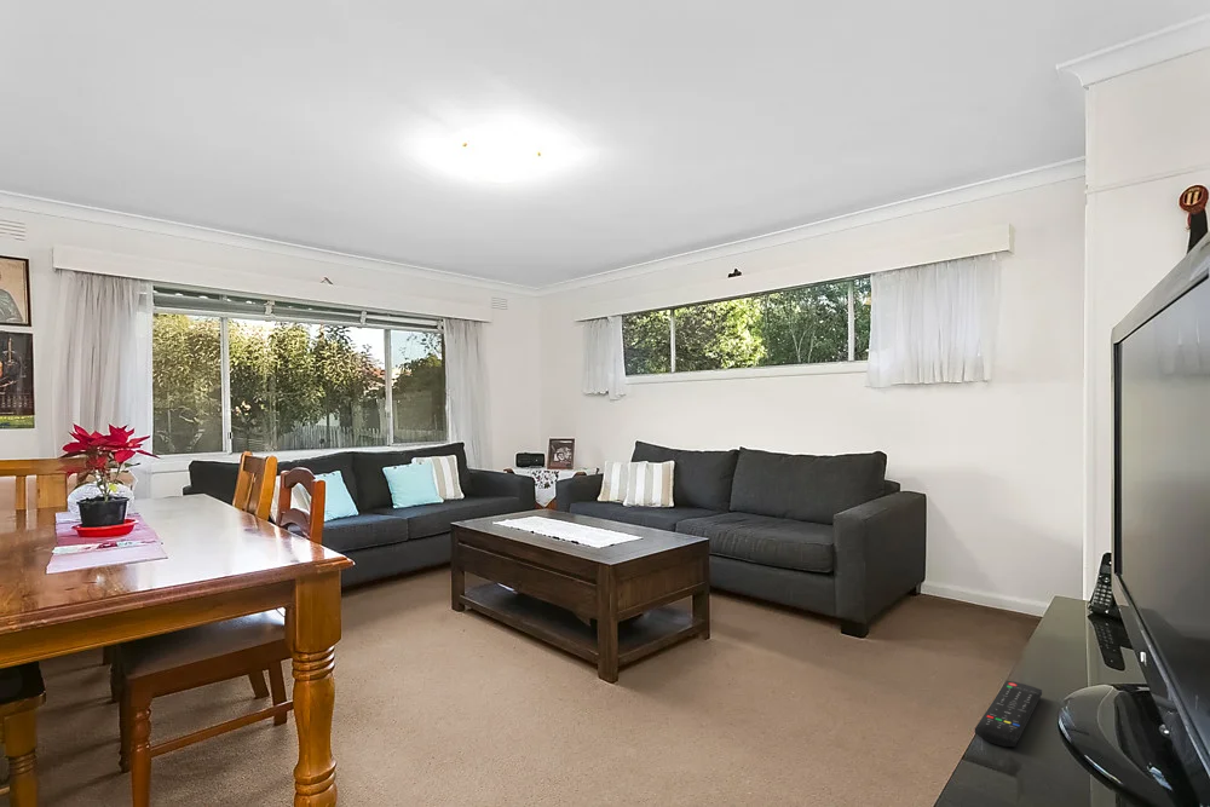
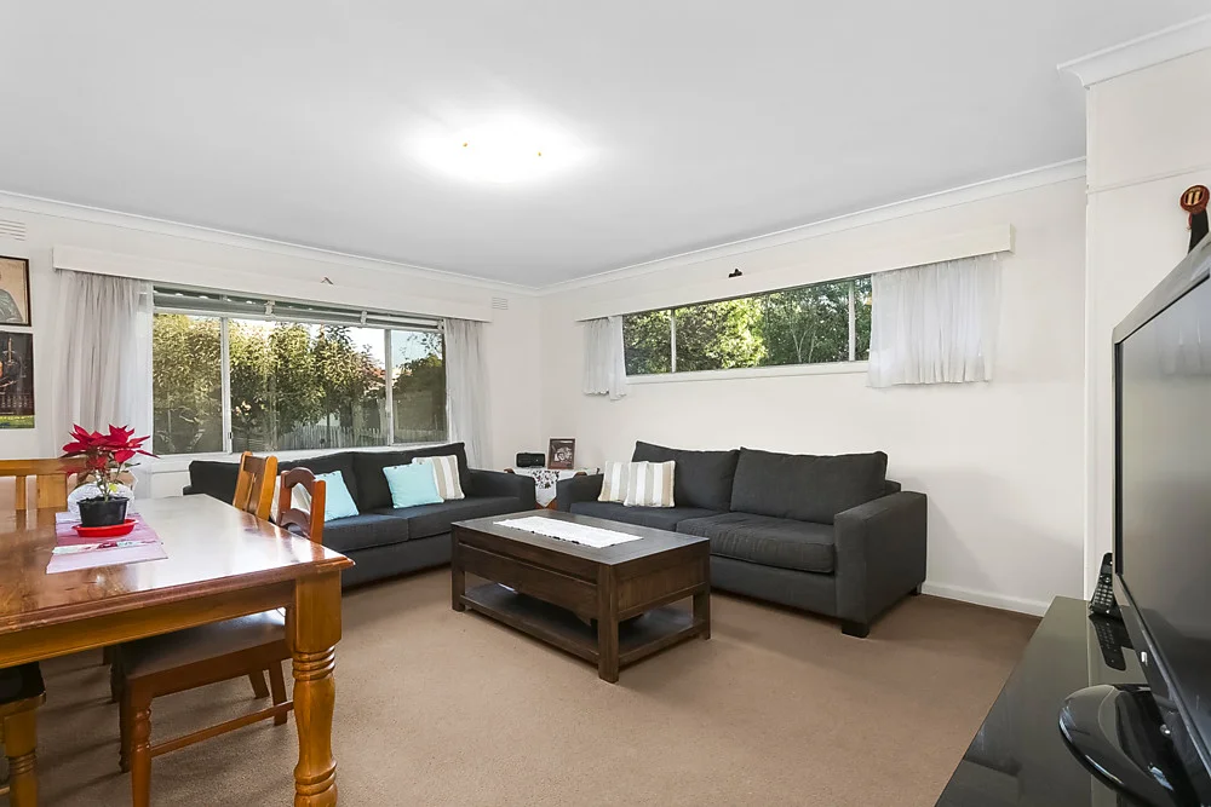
- remote control (1010, 711)
